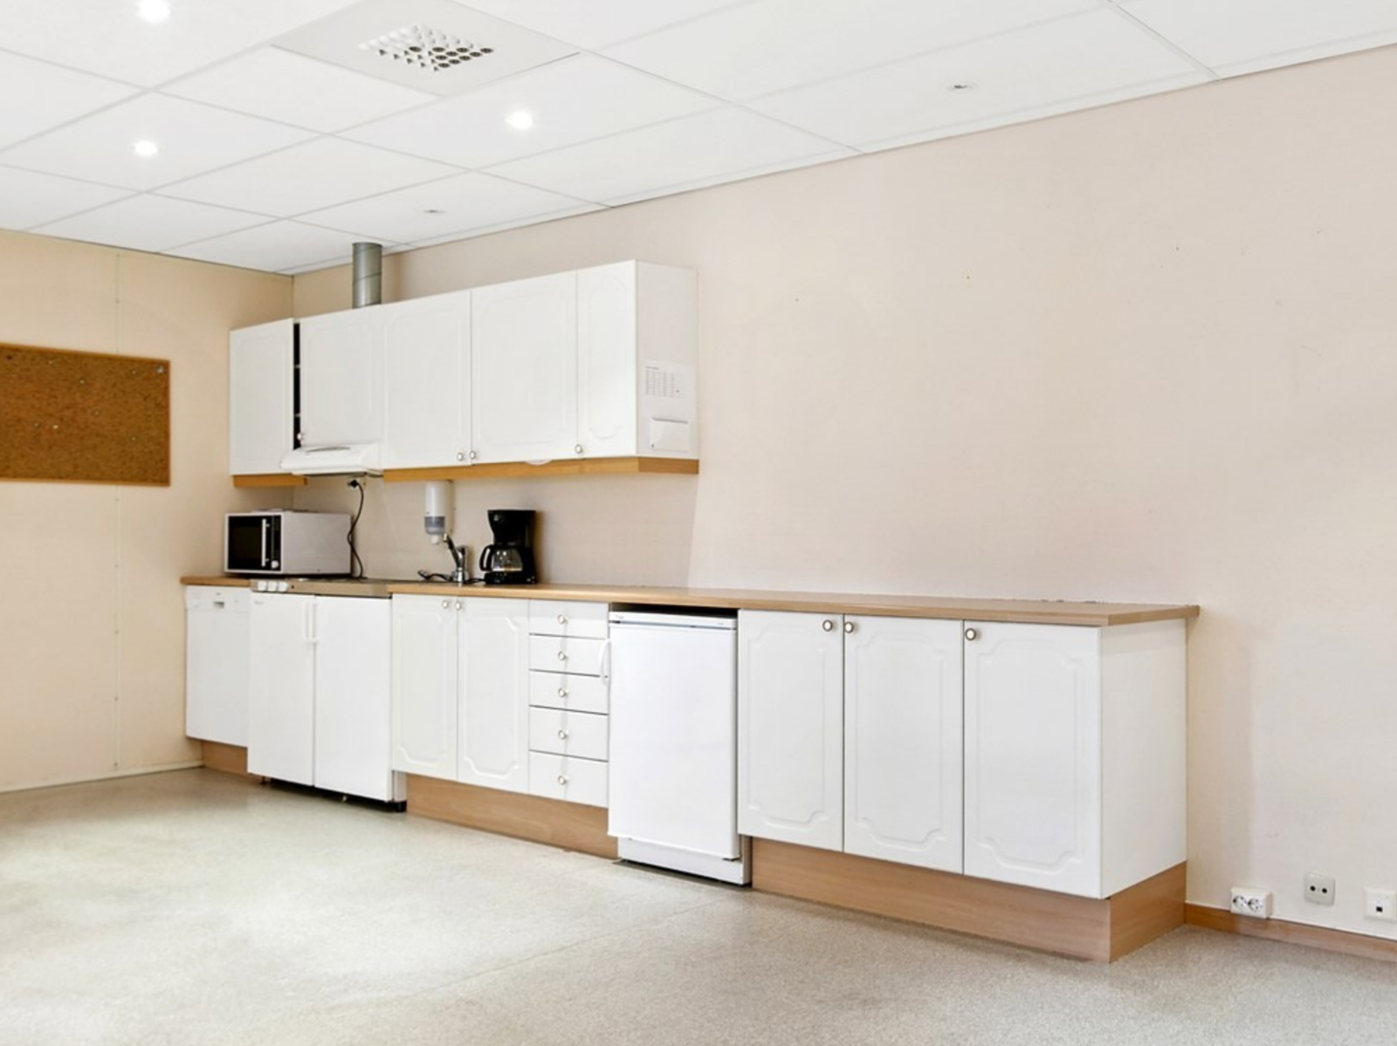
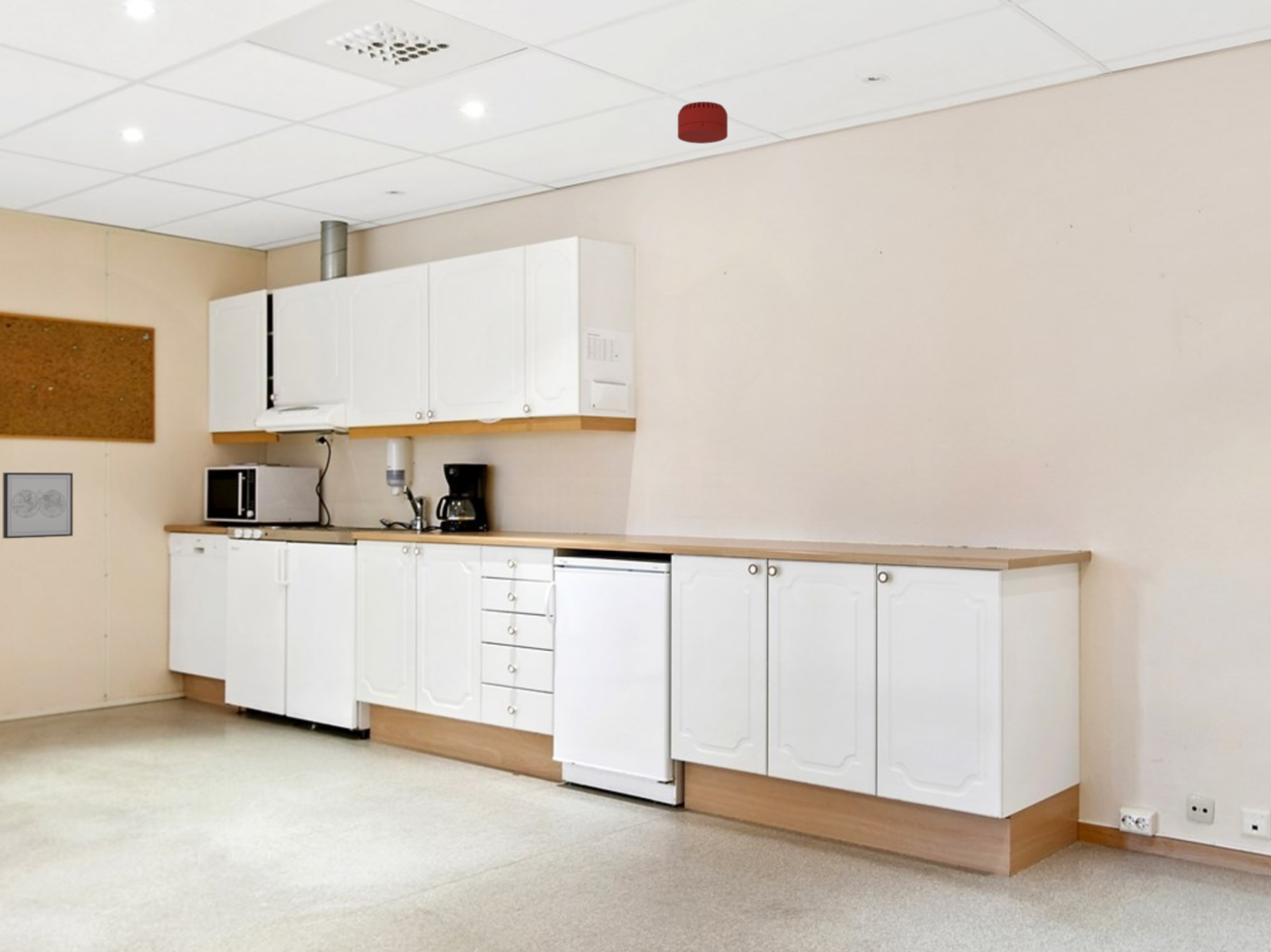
+ smoke detector (702, 121)
+ wall art (38, 504)
